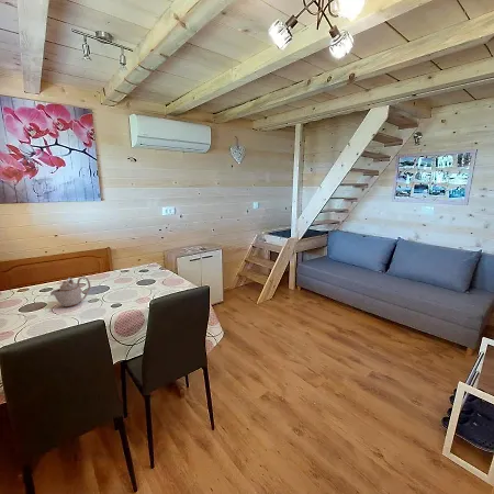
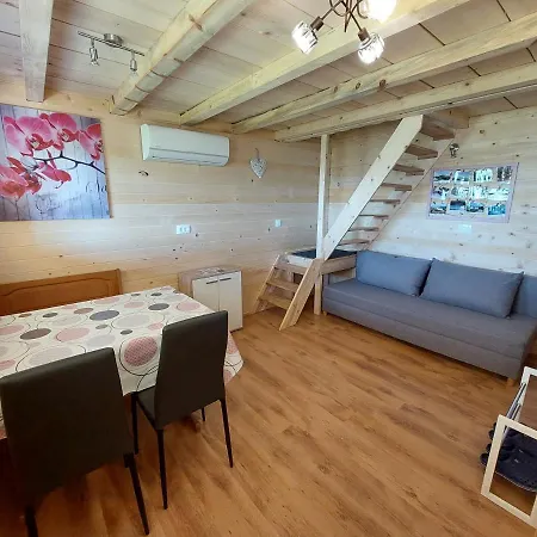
- teapot (71, 291)
